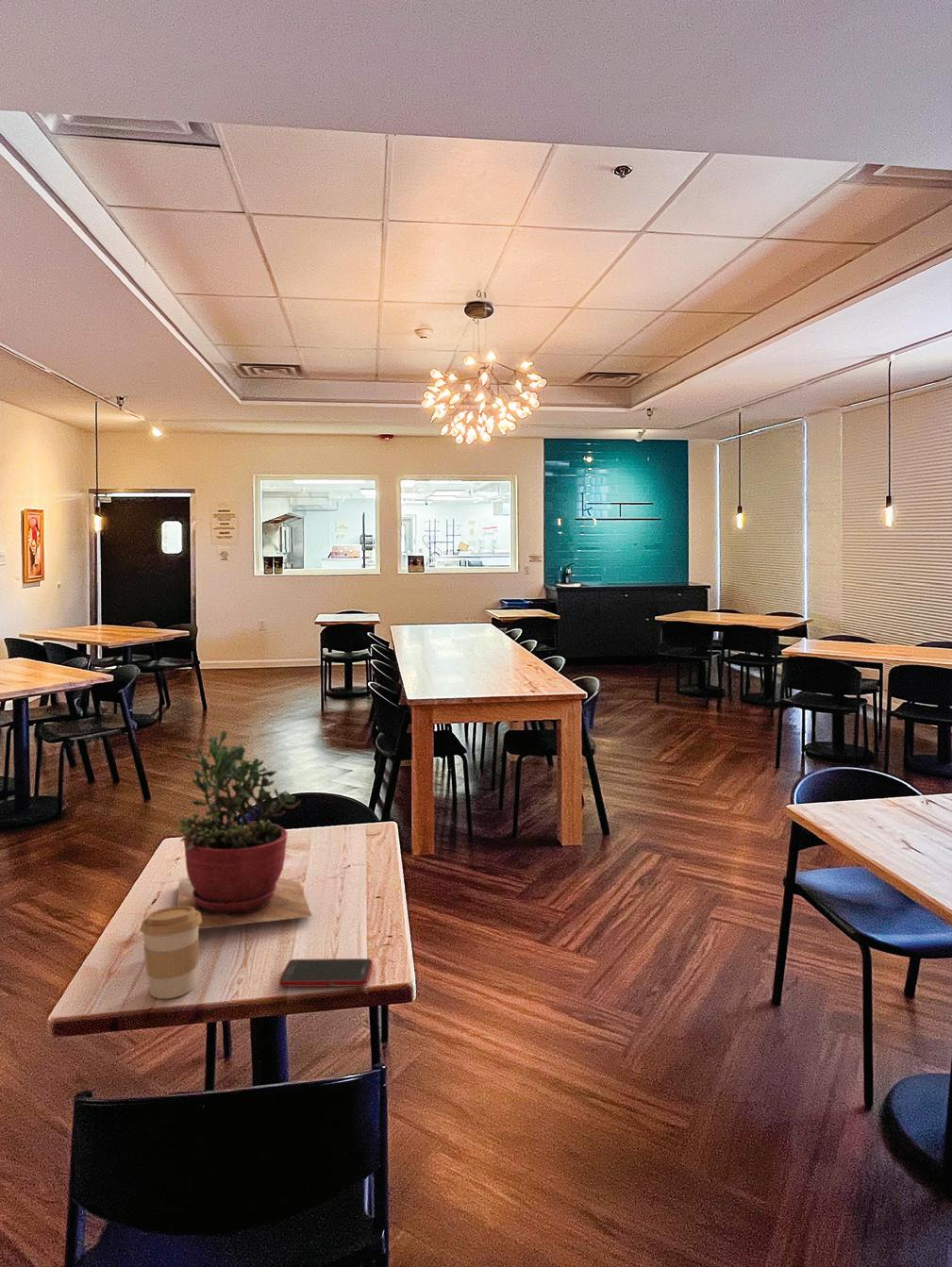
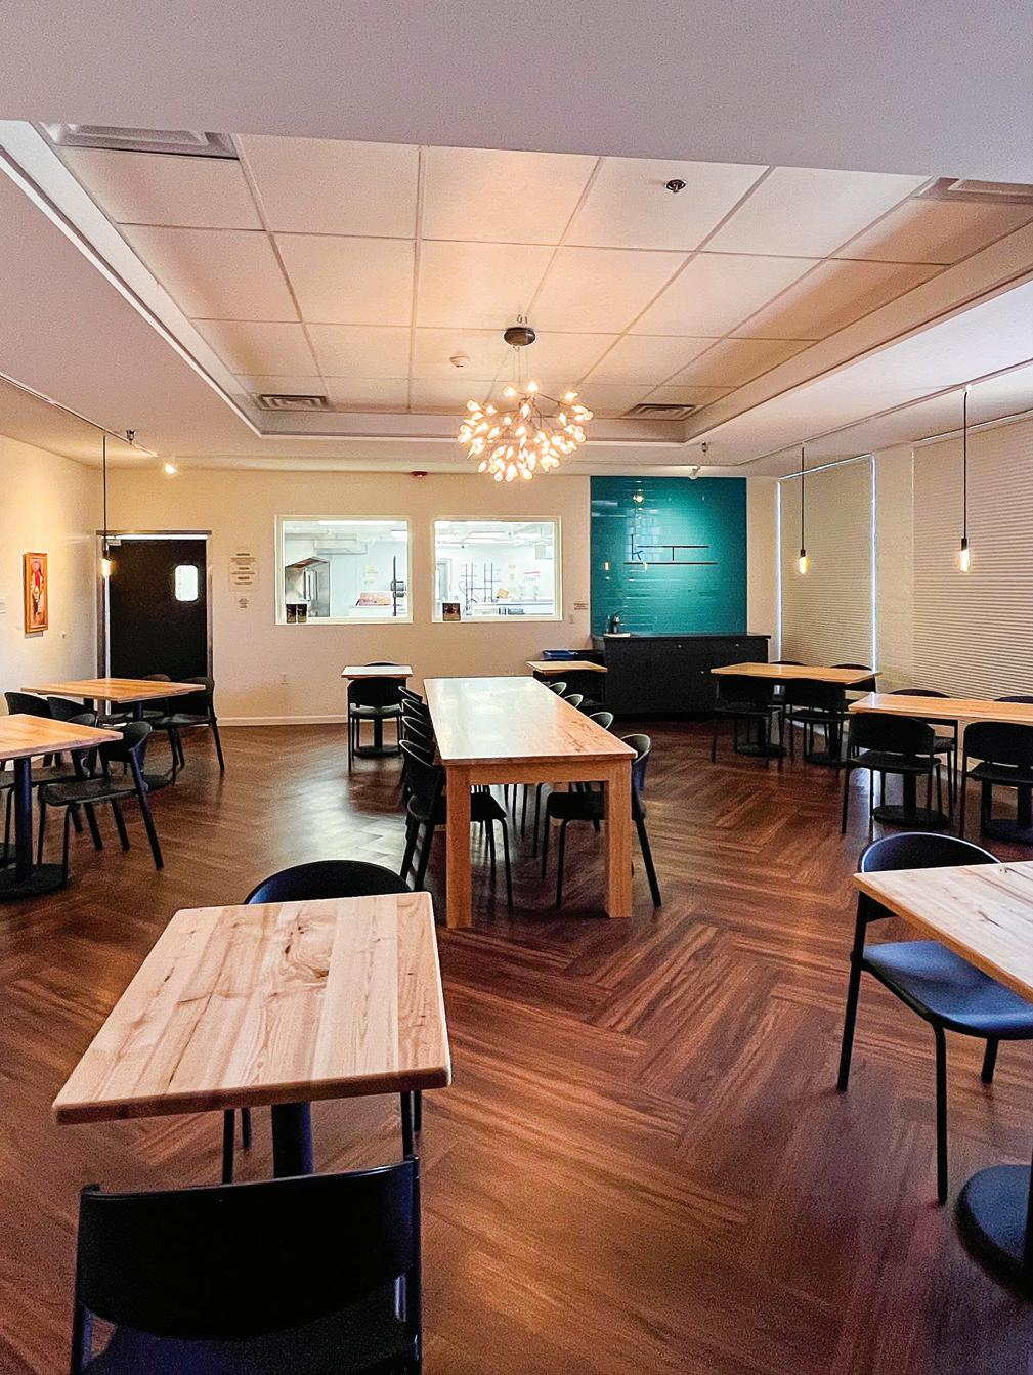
- coffee cup (172, 948)
- cell phone (326, 973)
- succulent plant (241, 816)
